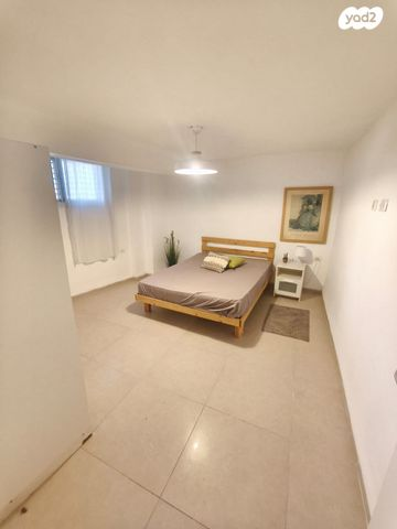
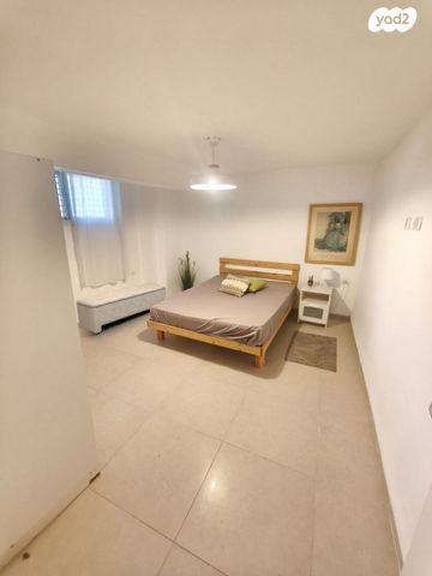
+ bench (126, 304)
